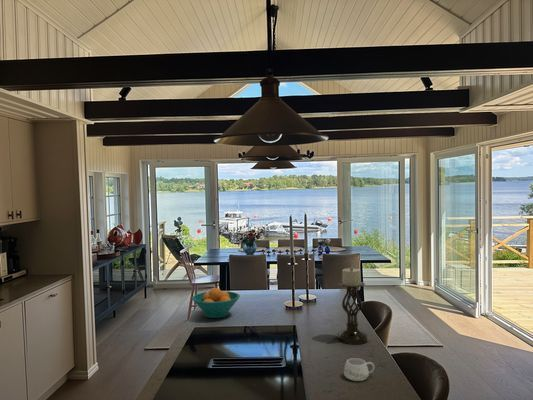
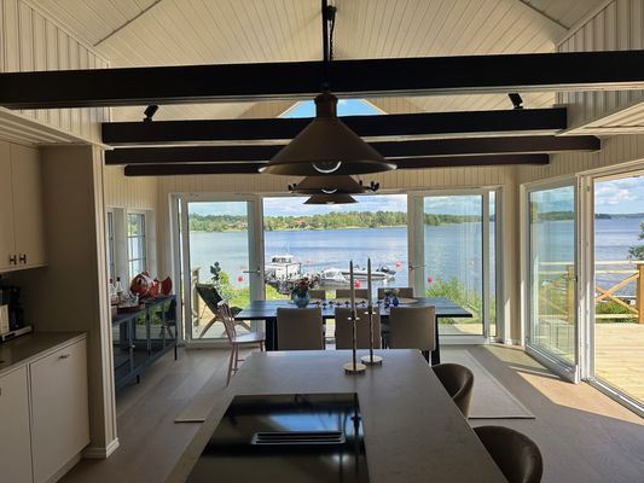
- candle holder (352, 303)
- fruit bowl (216, 301)
- mug (359, 369)
